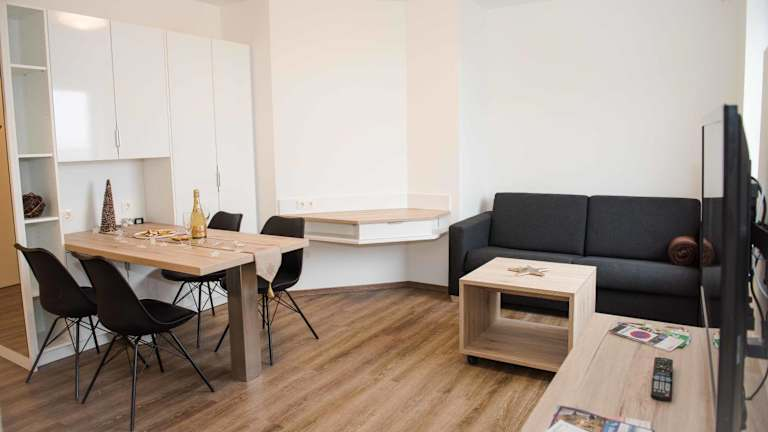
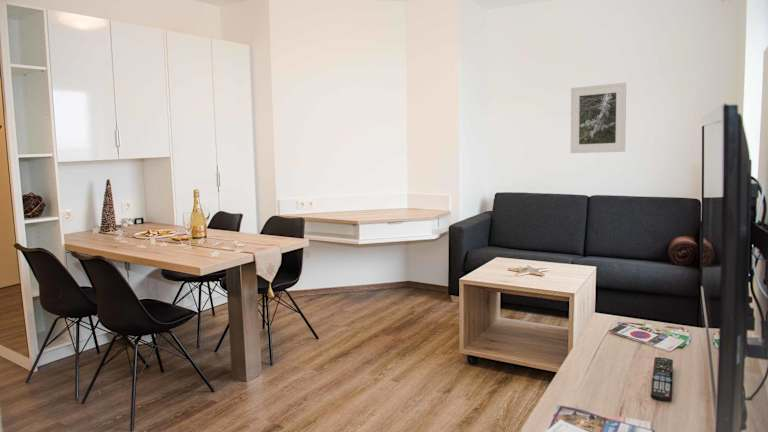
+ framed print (597, 119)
